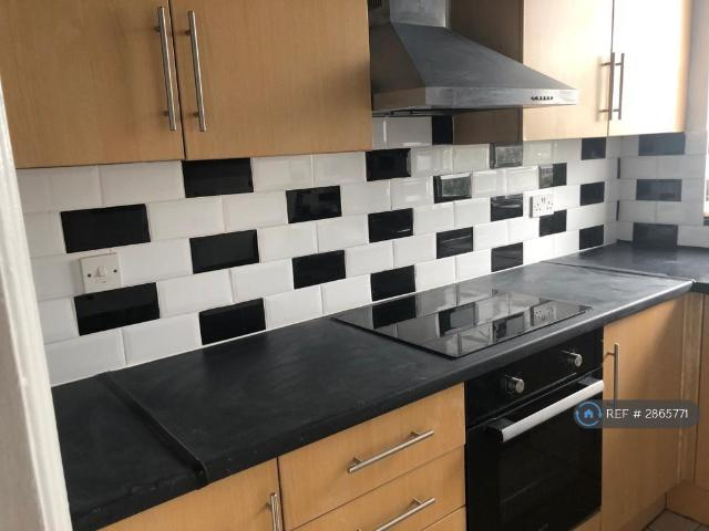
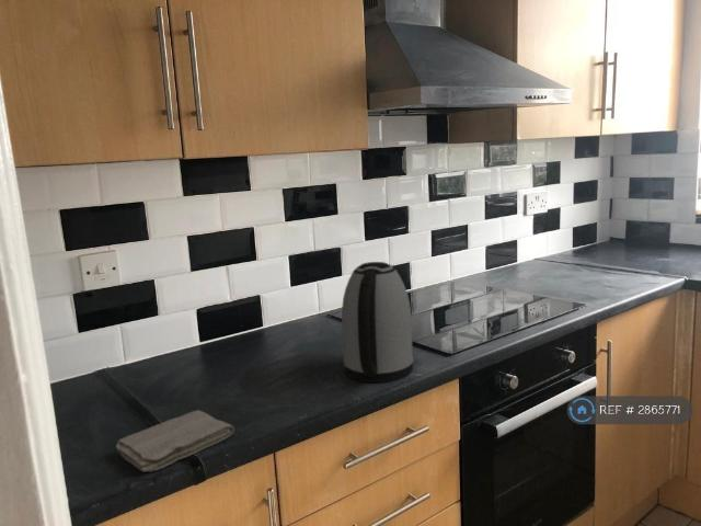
+ kettle (374, 320)
+ washcloth (174, 437)
